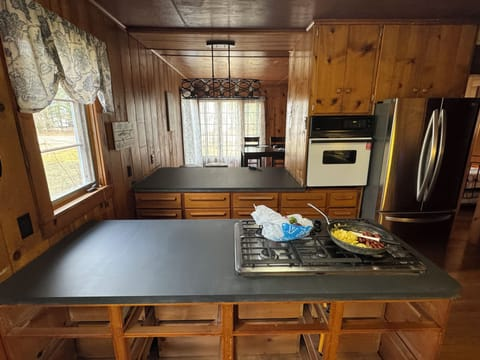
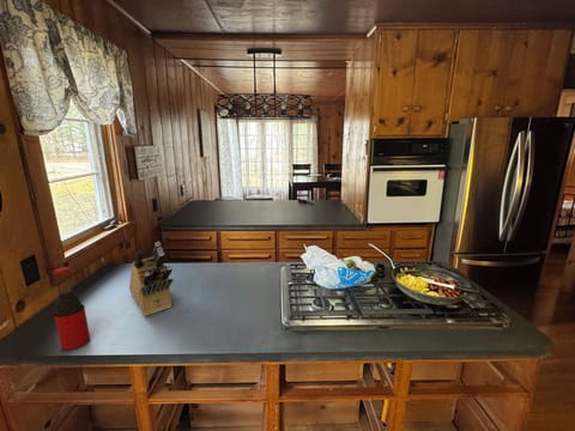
+ bottle (68, 306)
+ knife block (149, 271)
